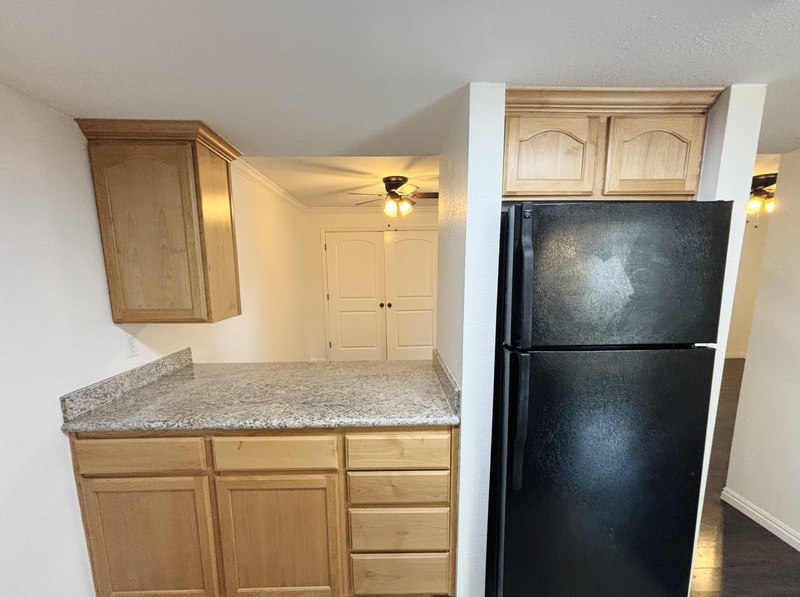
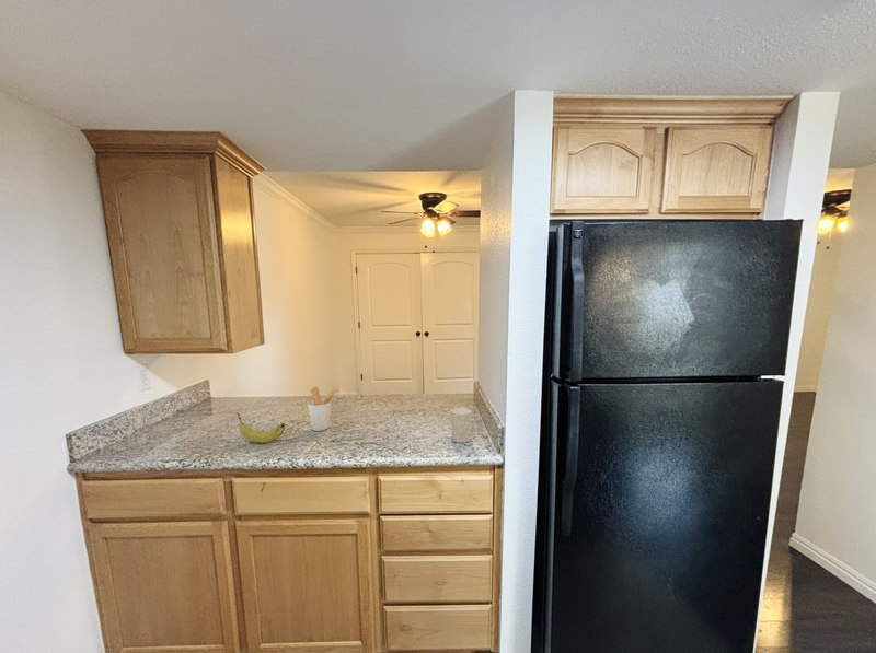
+ cup (461, 424)
+ fruit (261, 431)
+ utensil holder (324, 407)
